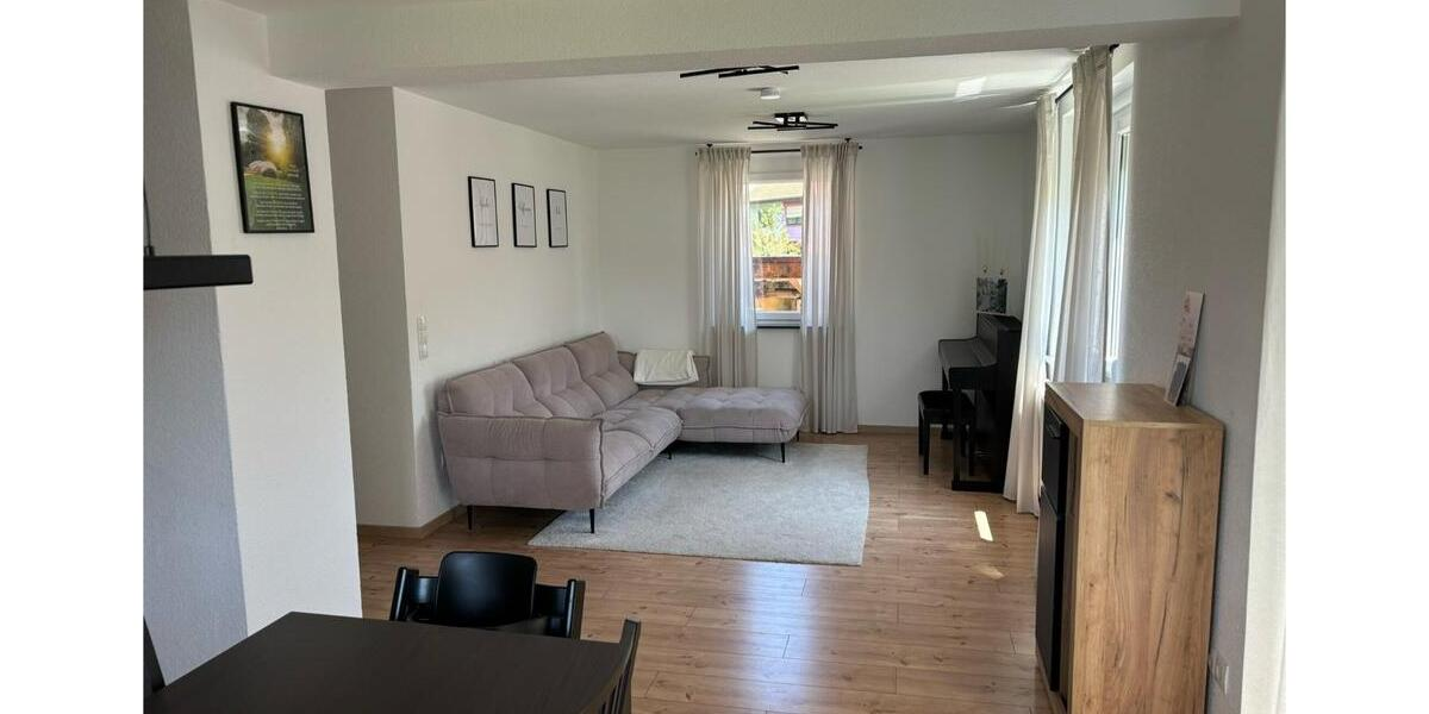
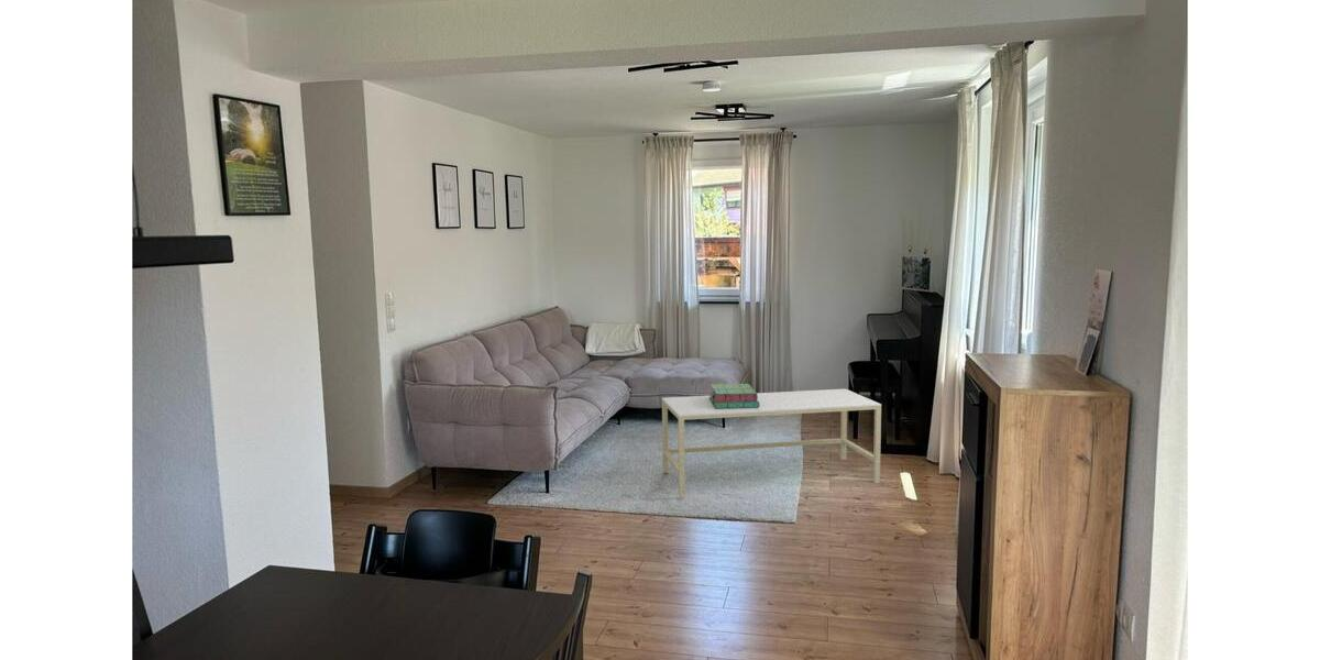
+ coffee table (769, 442)
+ stack of books (733, 395)
